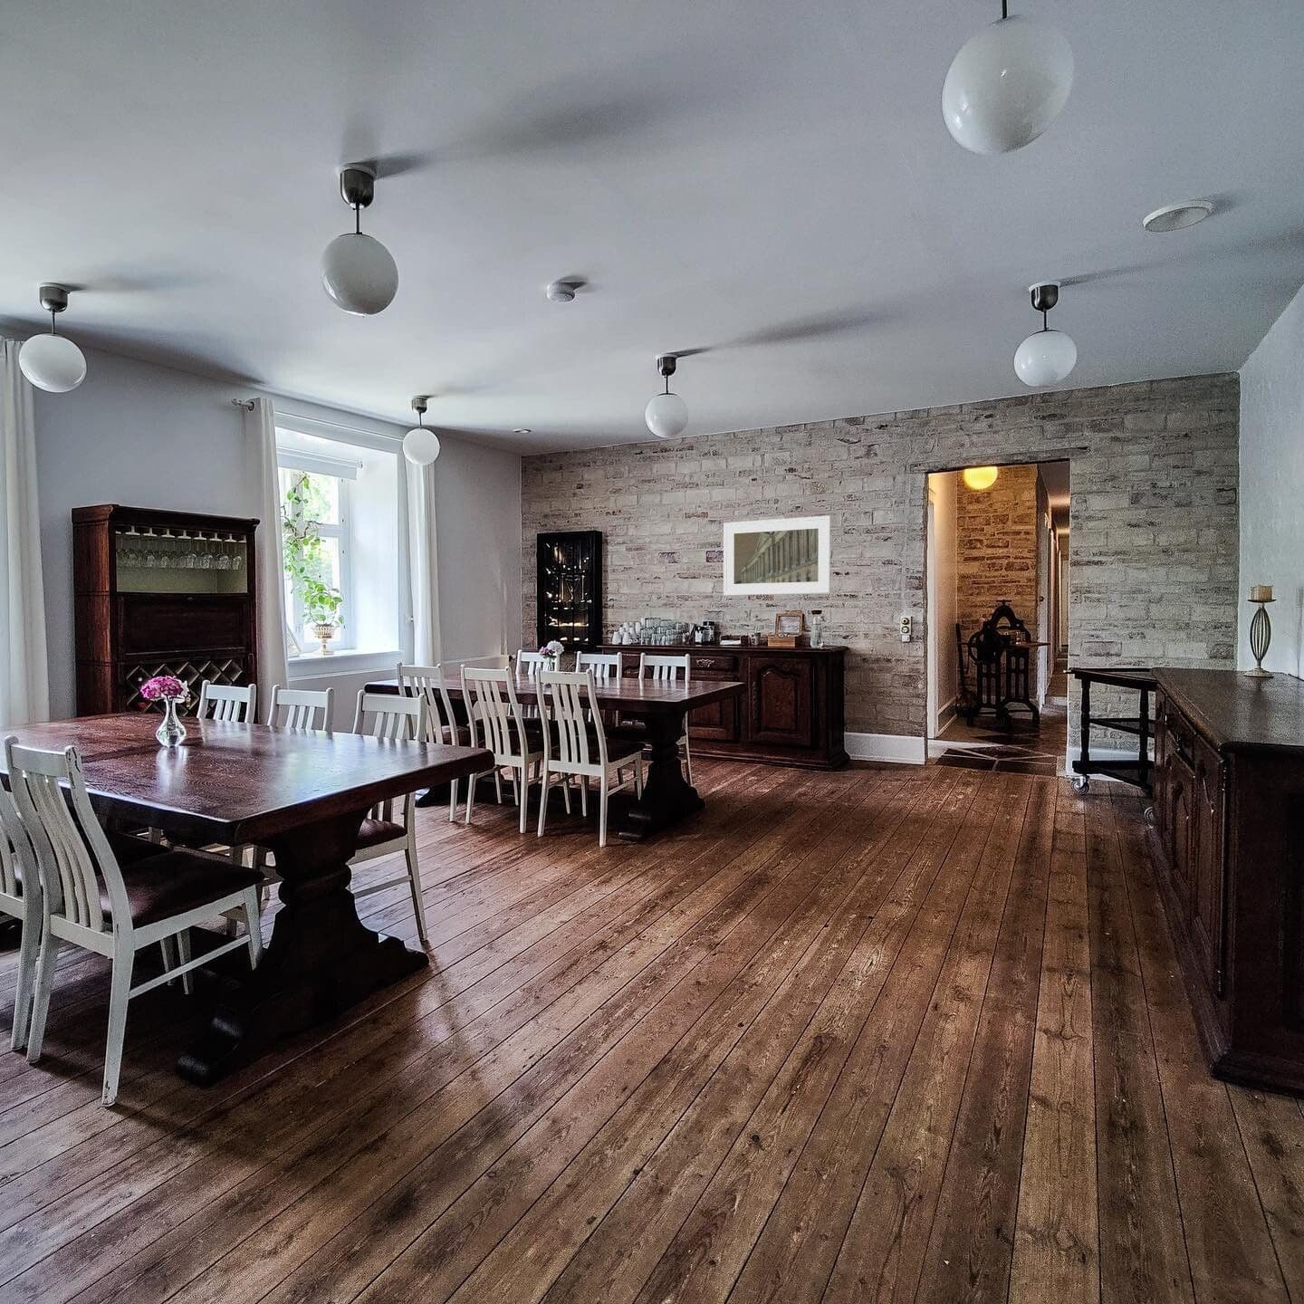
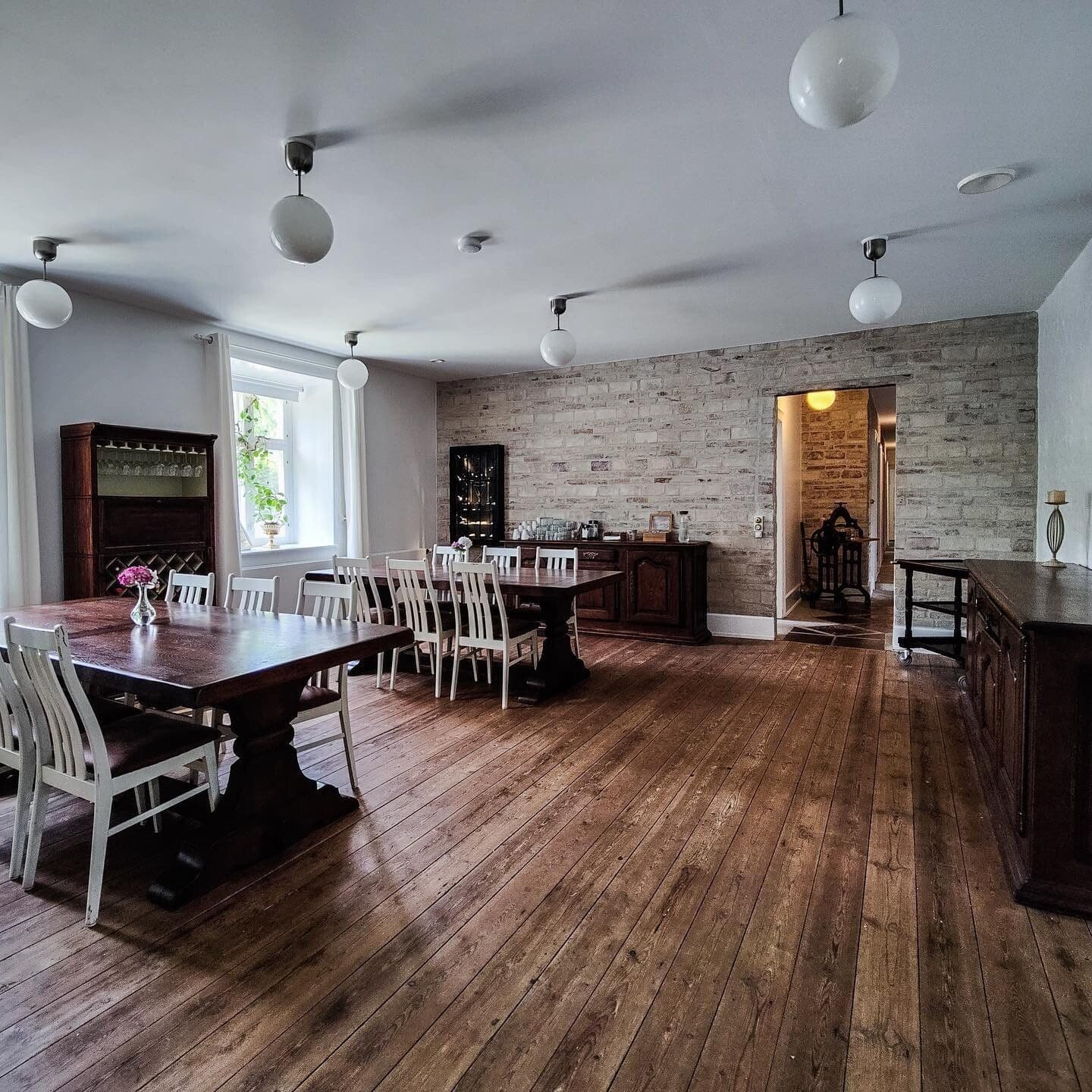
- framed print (774, 556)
